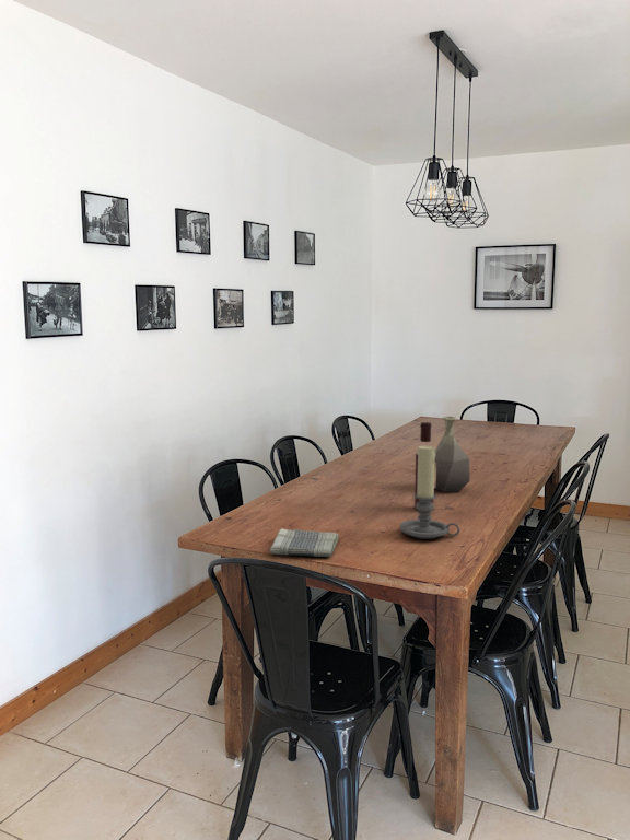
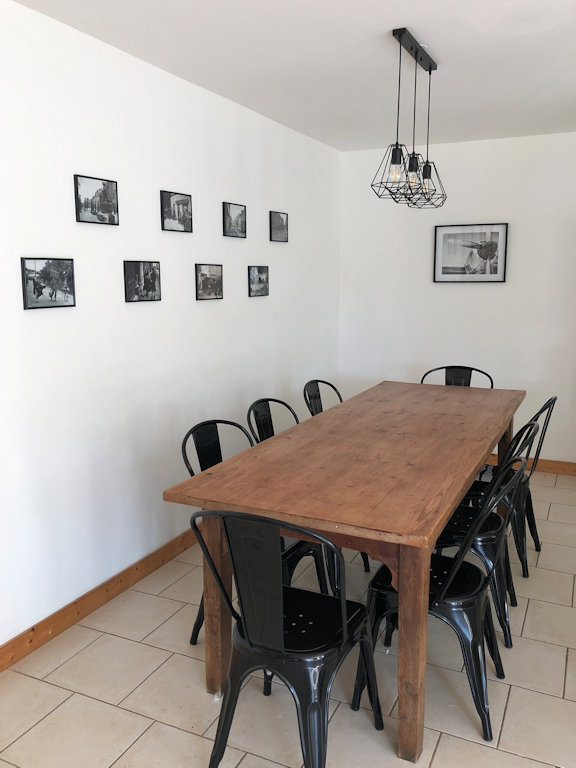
- vase (447, 453)
- candle holder (430, 490)
- wine bottle (417, 466)
- dish towel (305, 540)
